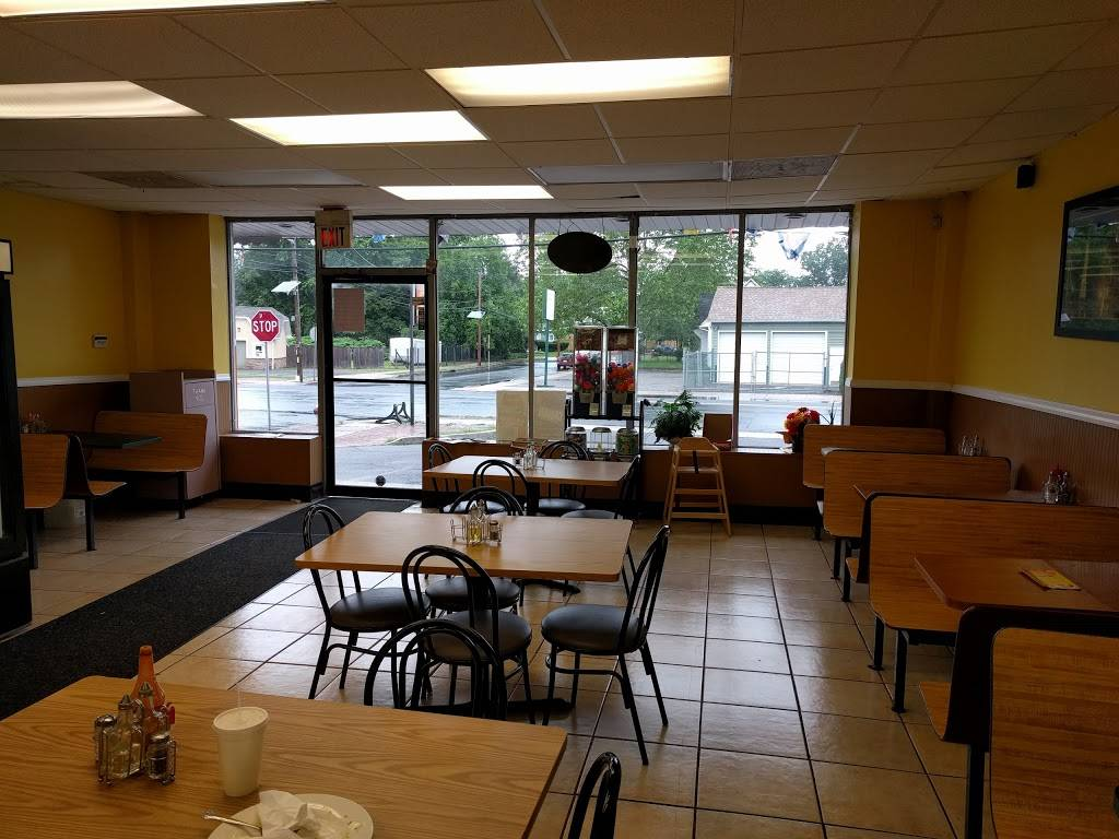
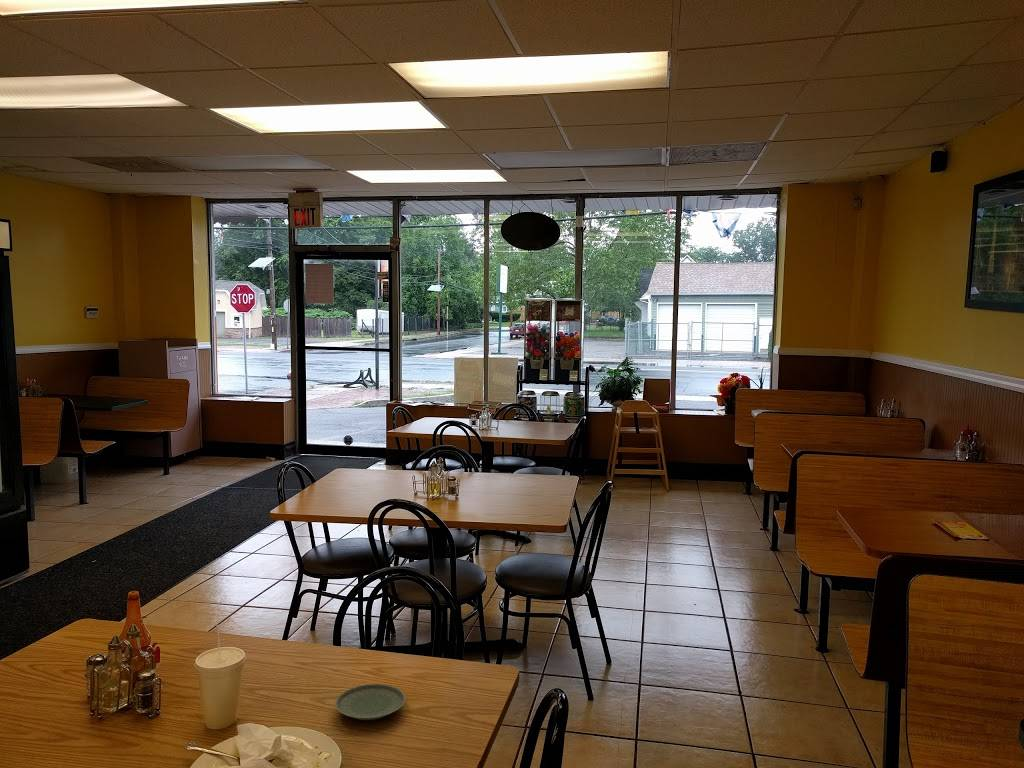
+ plate (370, 704)
